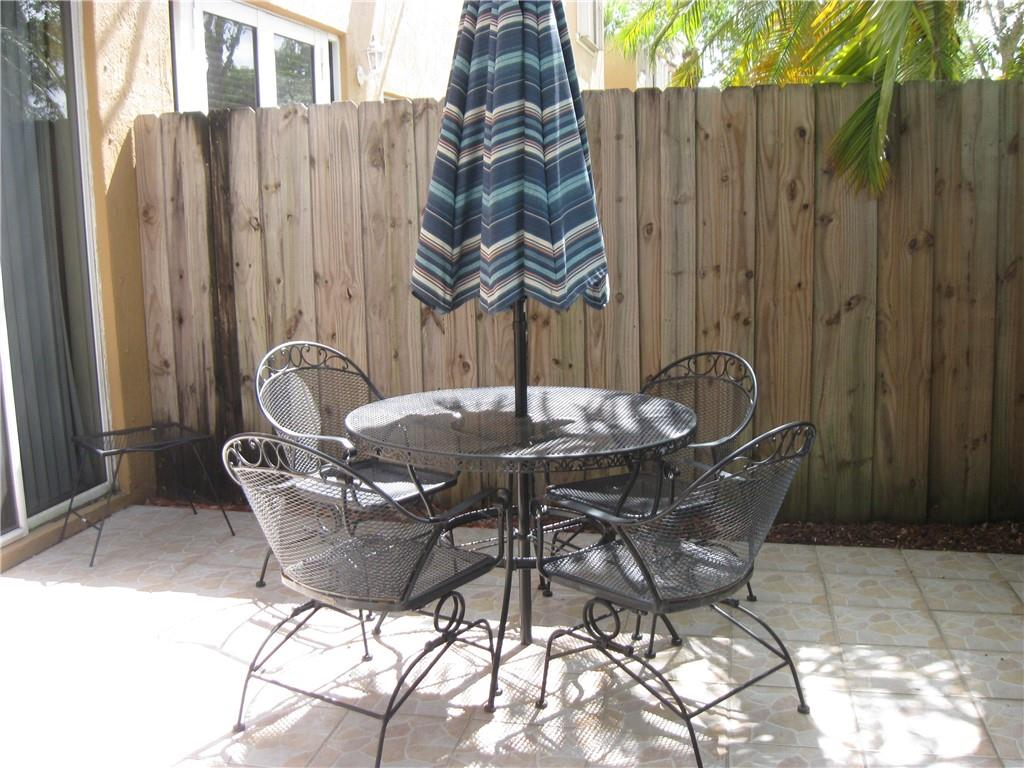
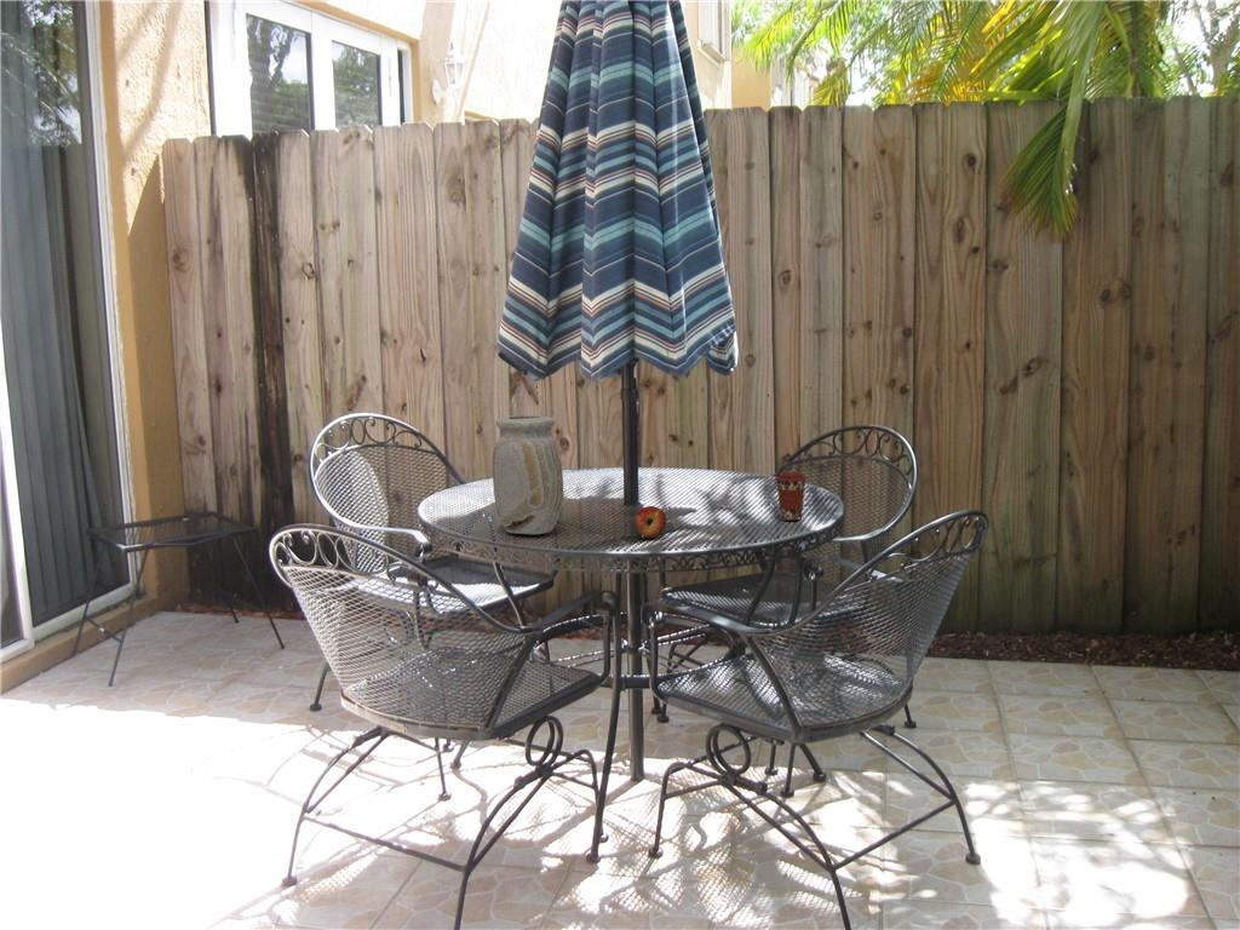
+ vase (527, 475)
+ apple (650, 521)
+ coffee cup (791, 496)
